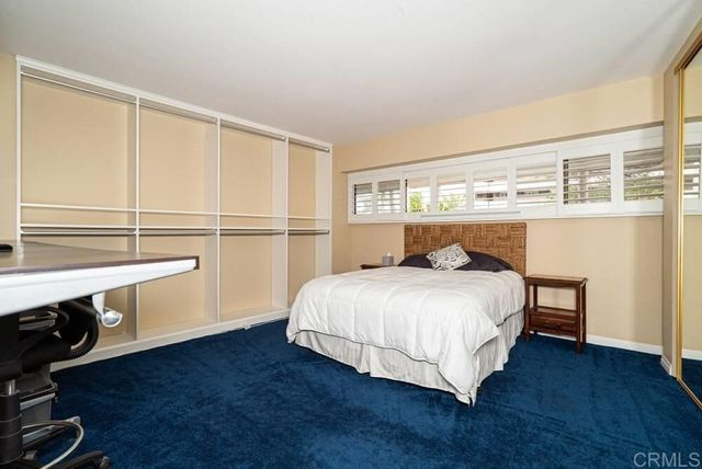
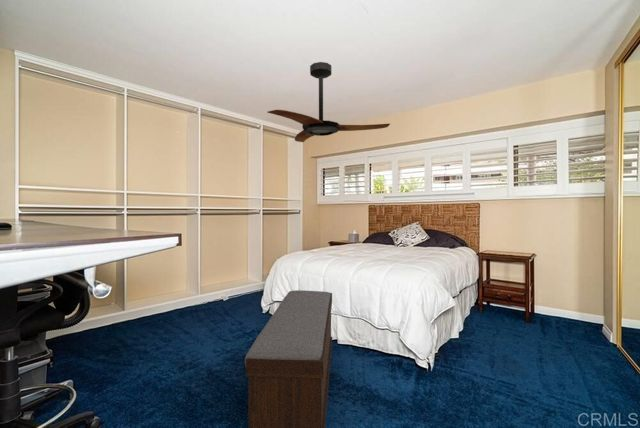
+ bench (300, 347)
+ ceiling fan (322, 101)
